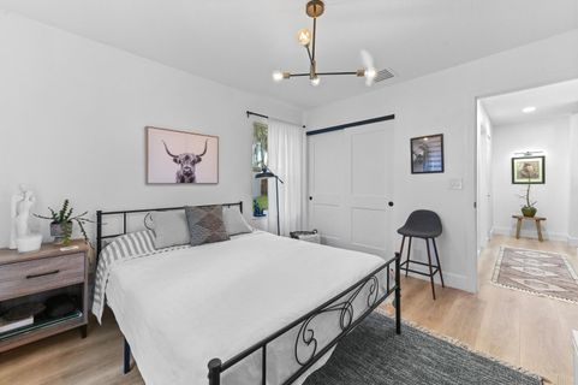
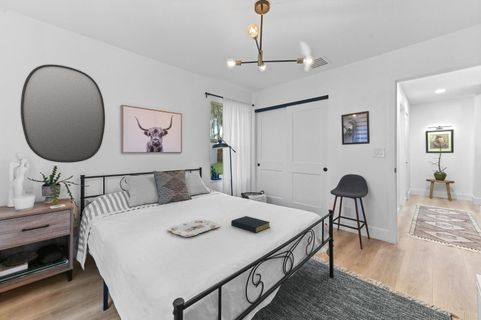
+ home mirror (67, 114)
+ serving tray (194, 227)
+ hardback book (250, 223)
